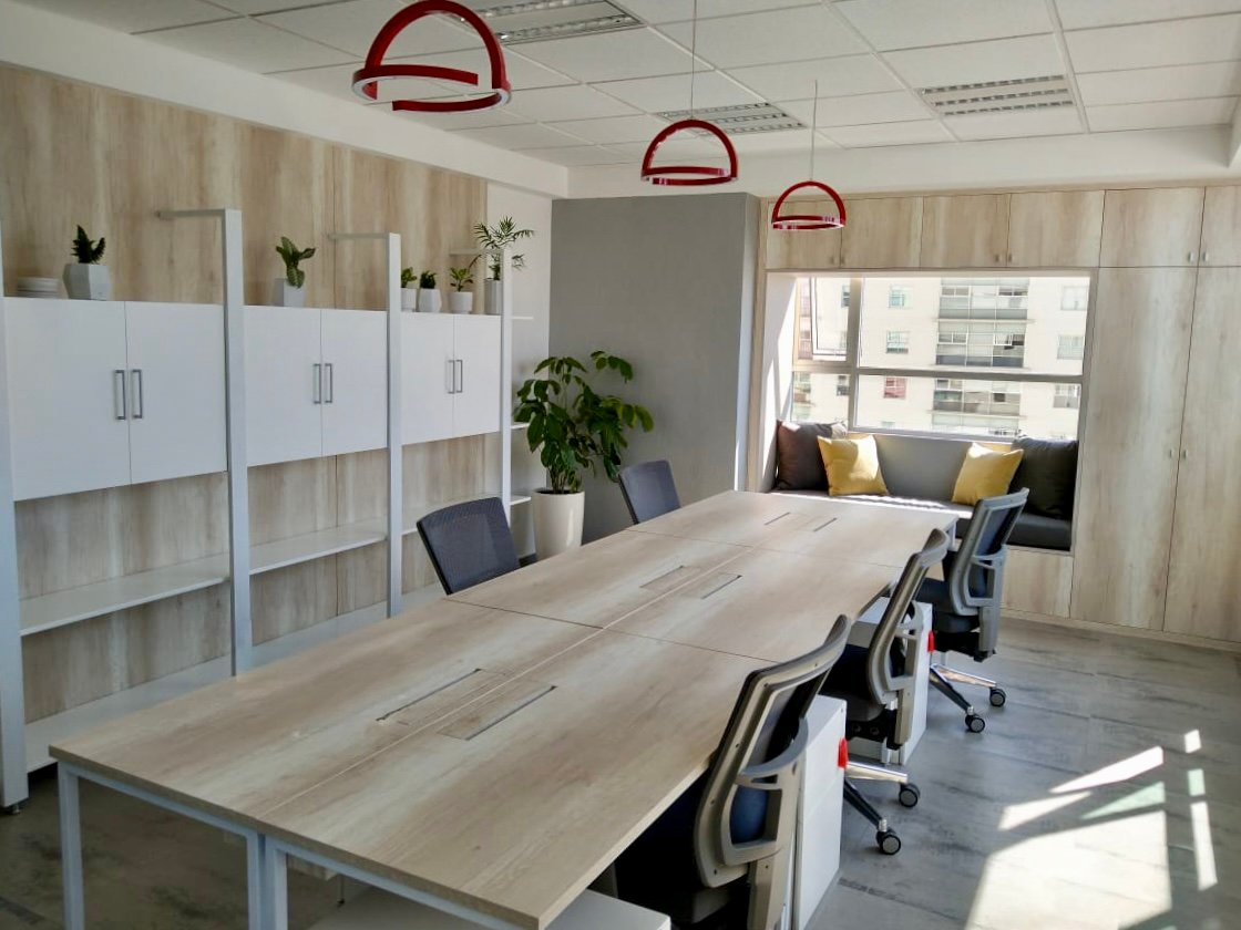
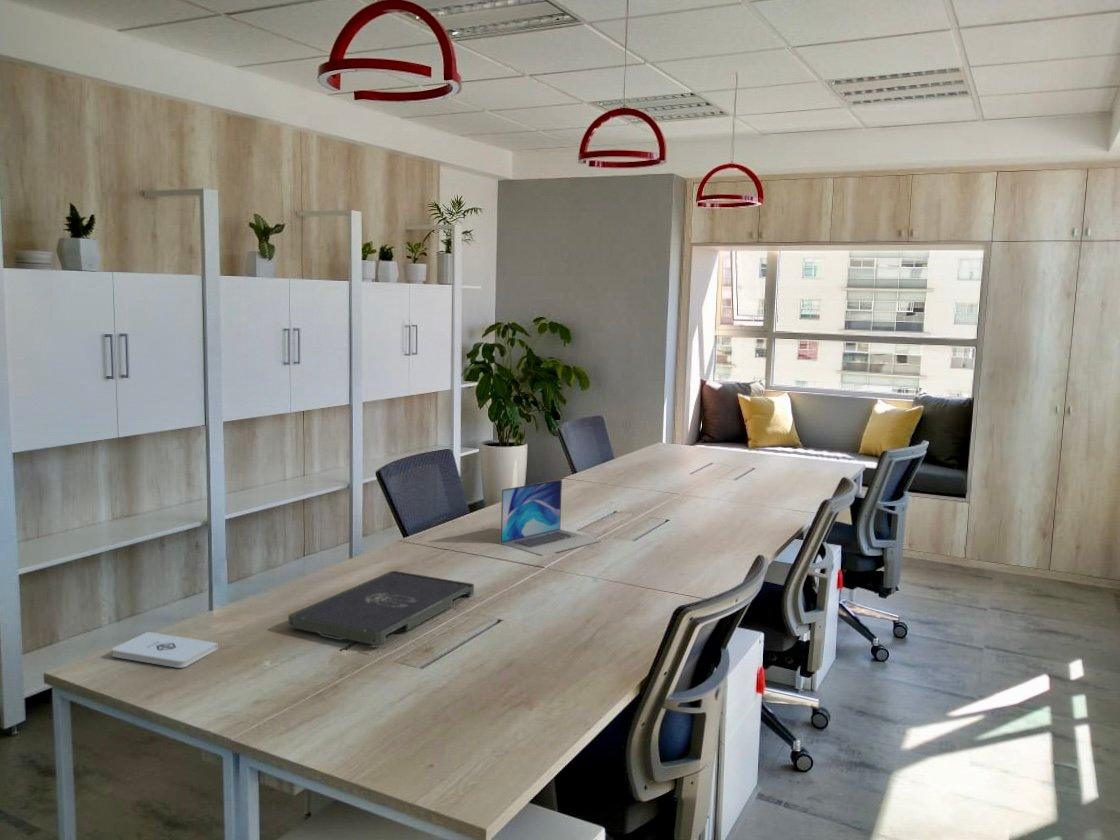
+ notepad (164, 649)
+ laptop (552, 515)
+ monitor (386, 604)
